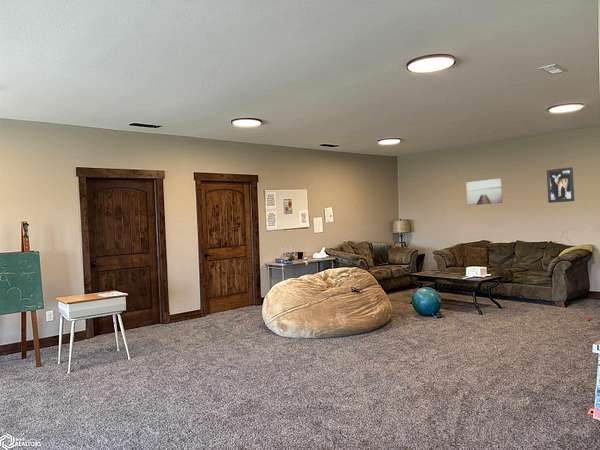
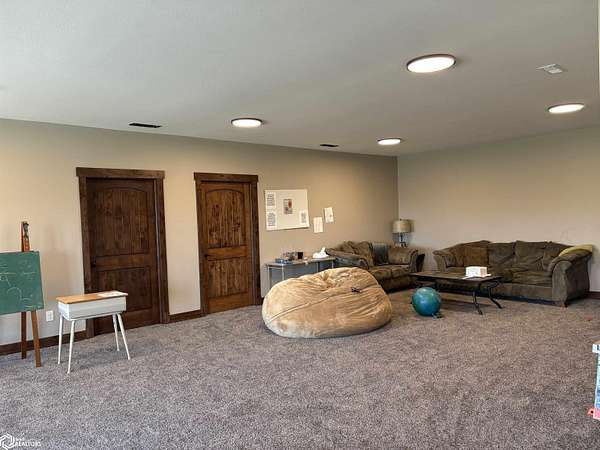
- wall art (560, 185)
- wall art (483, 192)
